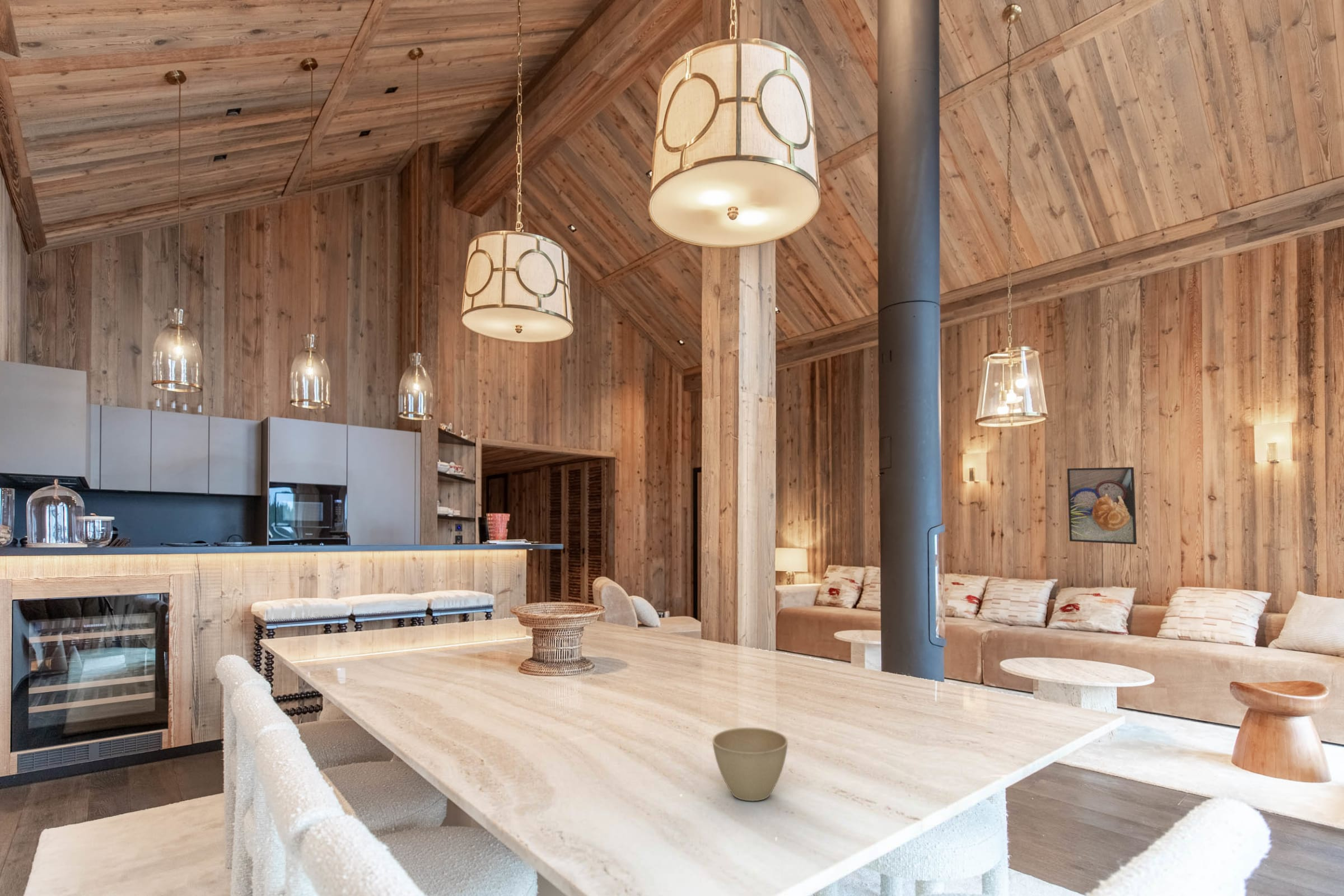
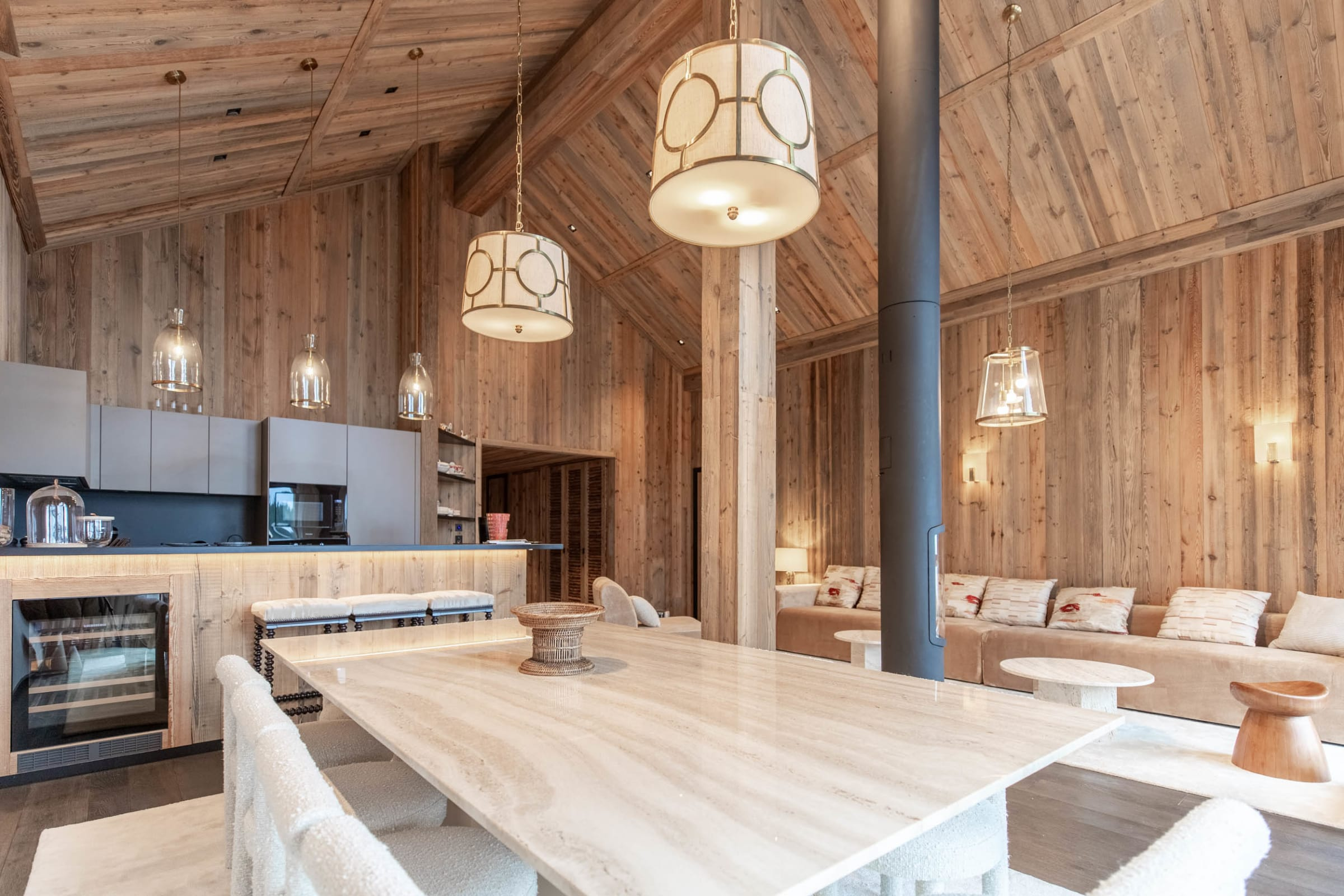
- flower pot (750, 766)
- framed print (1100, 505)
